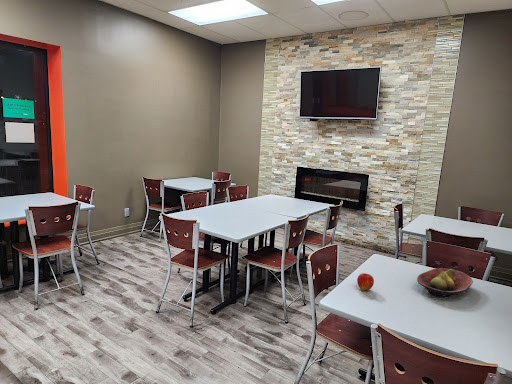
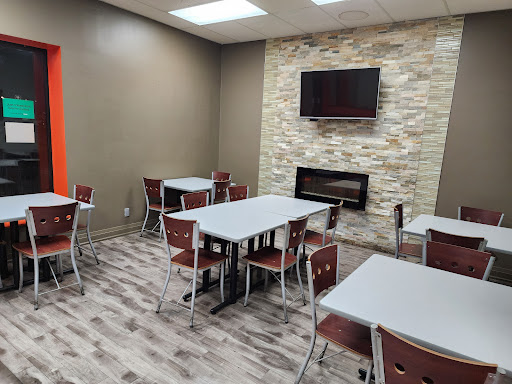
- fruit bowl (444, 280)
- apple (365, 282)
